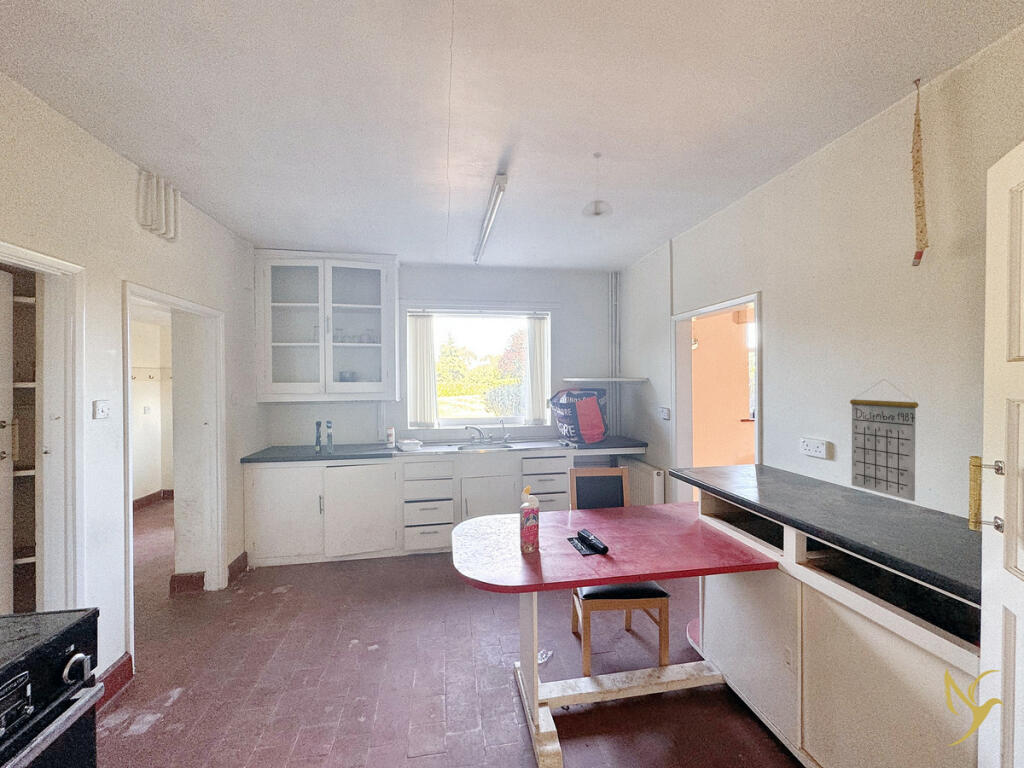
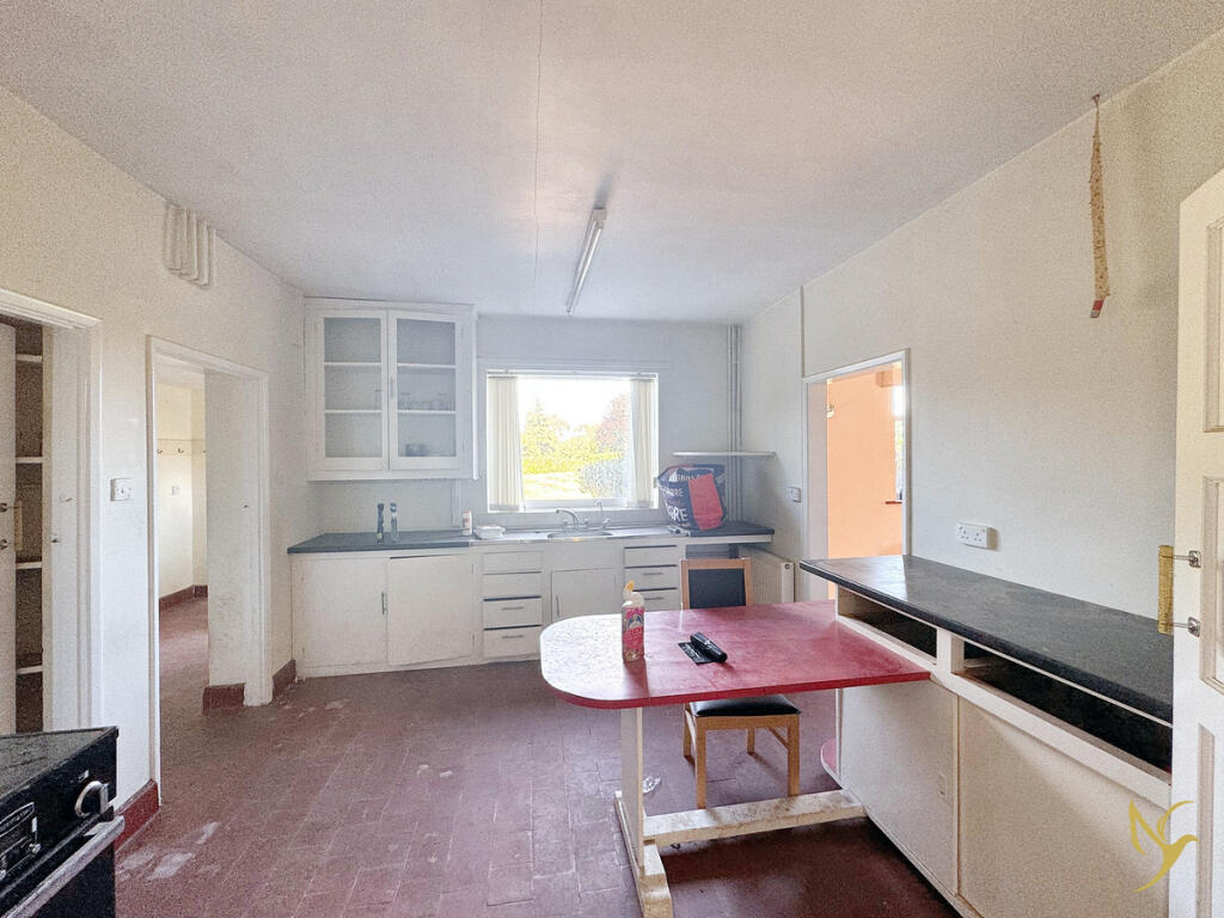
- pendant light (597, 185)
- calendar (881, 435)
